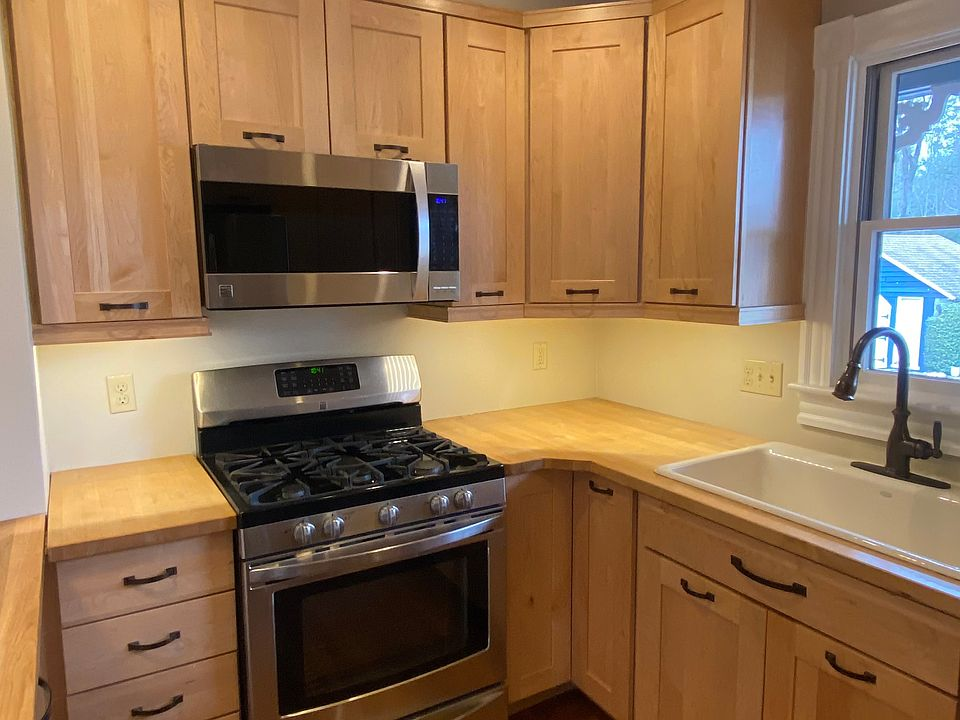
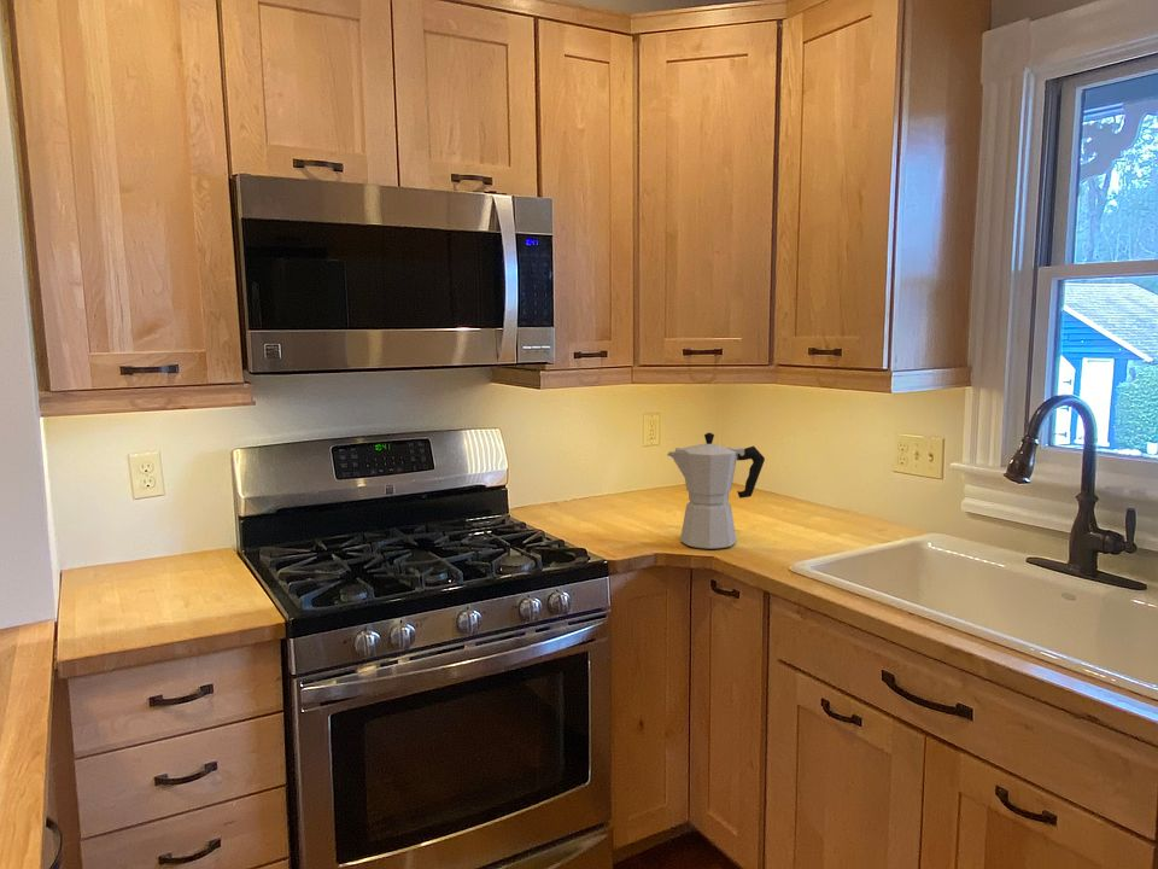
+ moka pot (714, 488)
